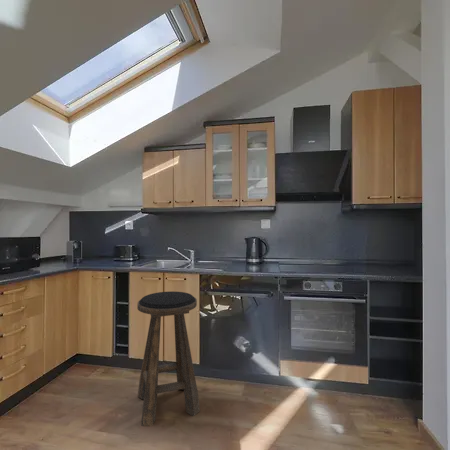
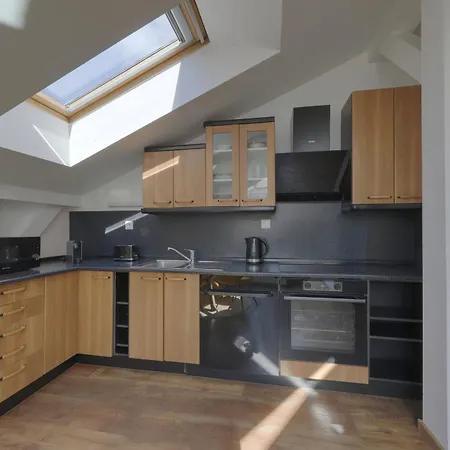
- stool (175, 348)
